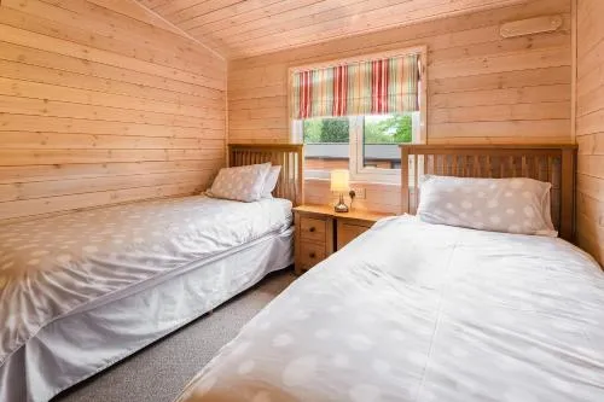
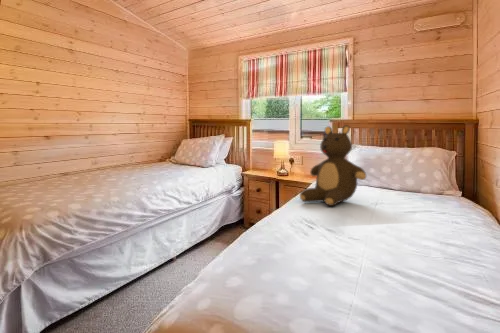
+ teddy bear (329, 164)
